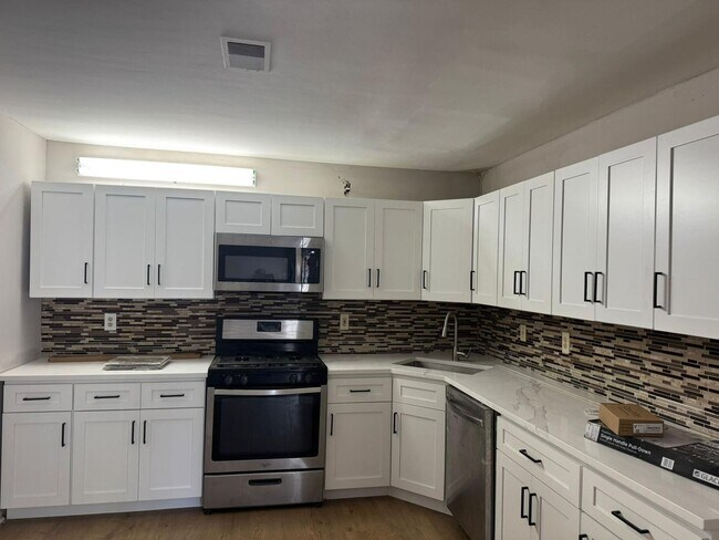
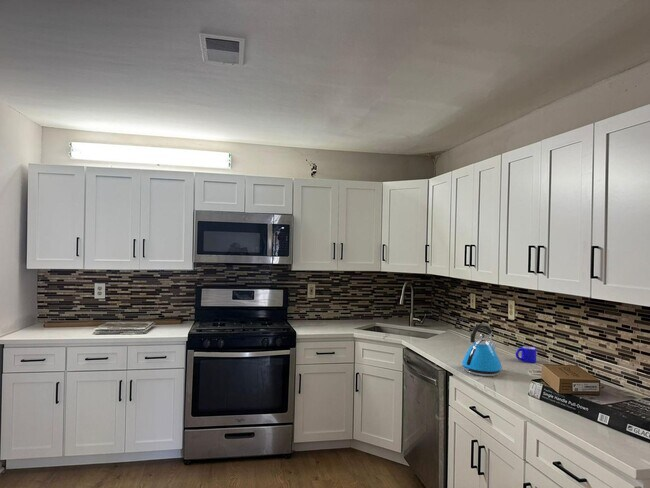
+ mug (525, 354)
+ kettle (481, 347)
